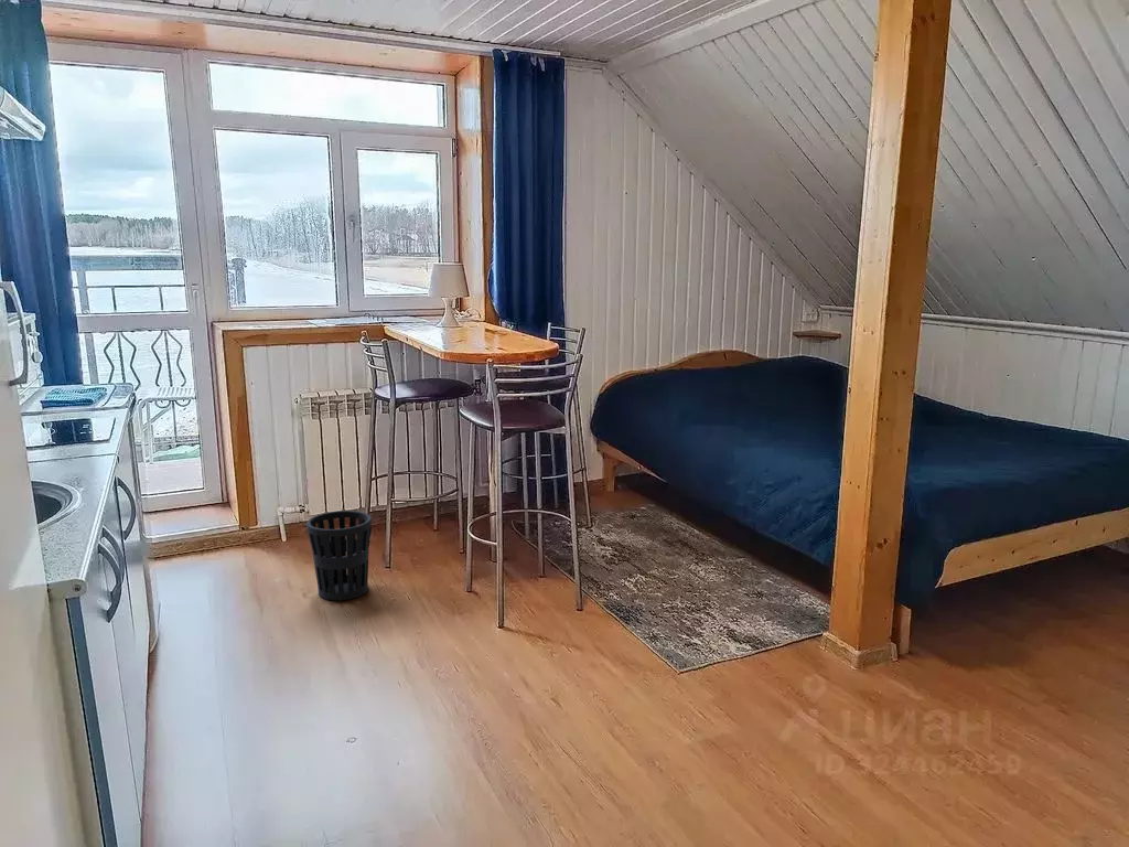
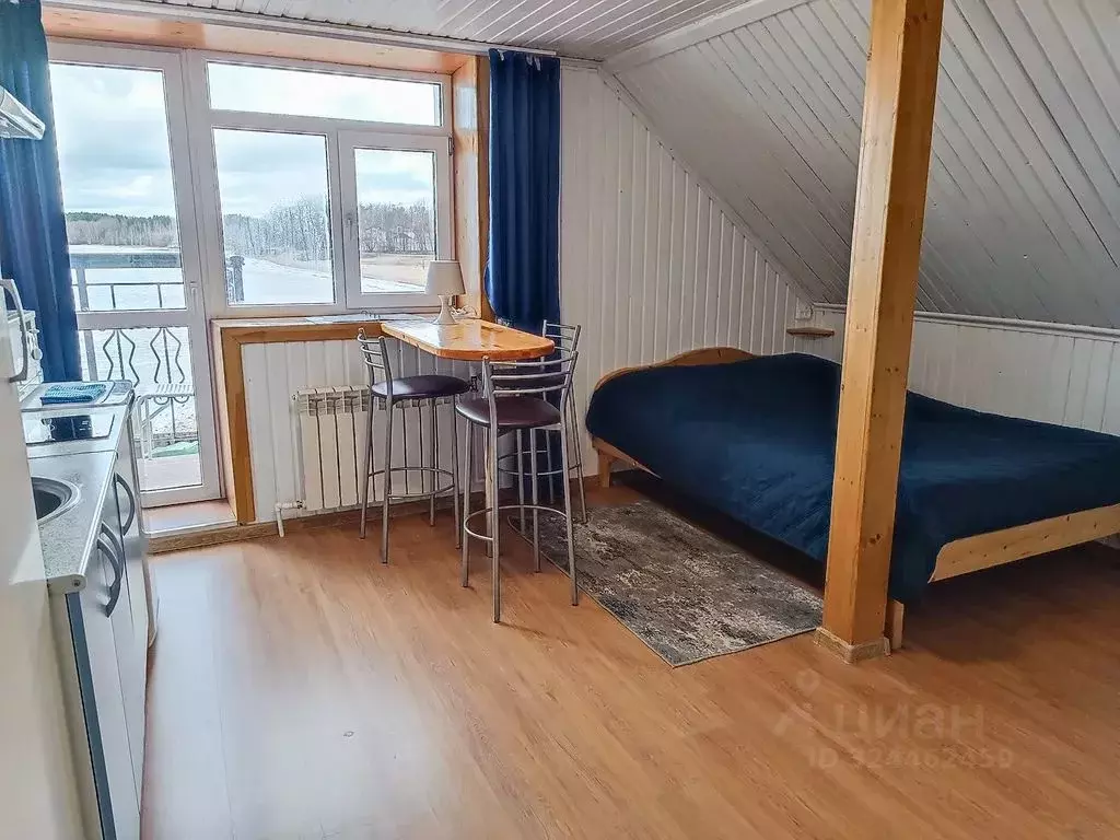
- wastebasket (341, 555)
